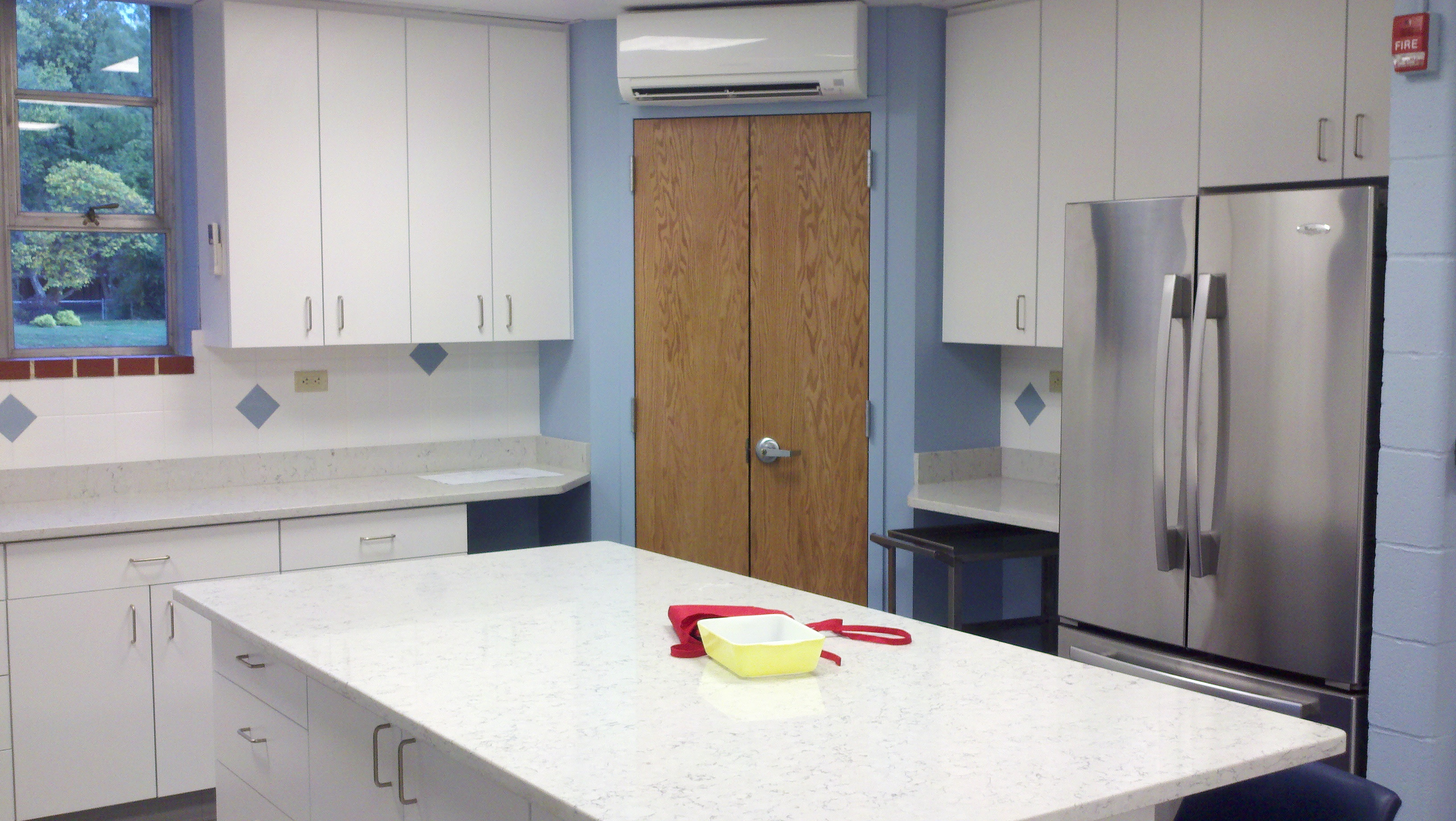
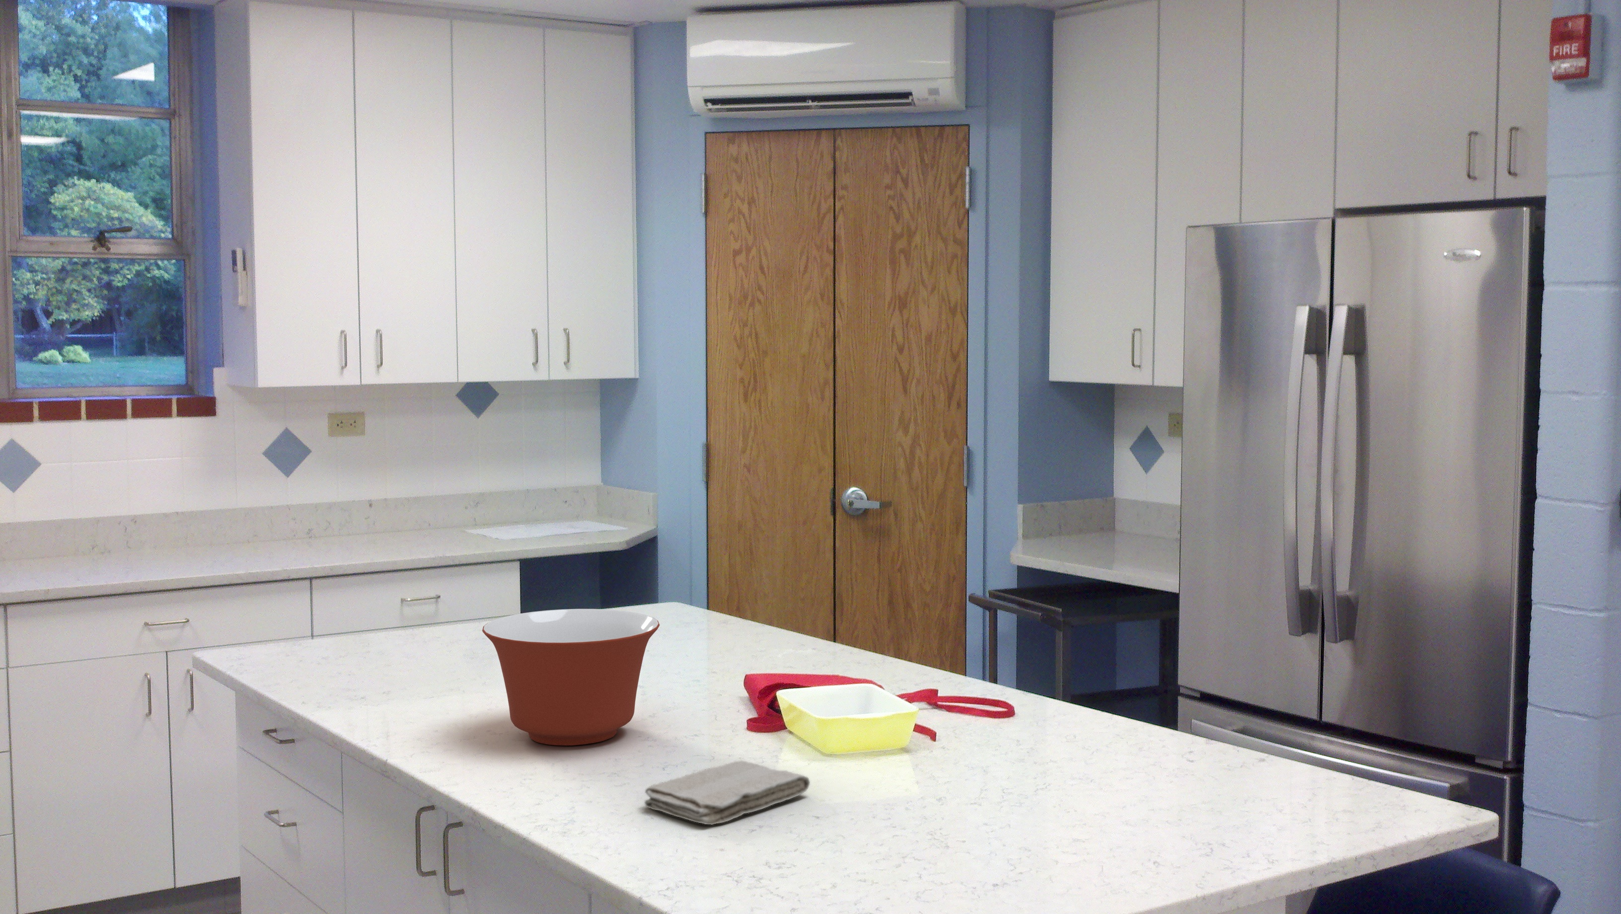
+ mixing bowl (572, 679)
+ washcloth (726, 789)
